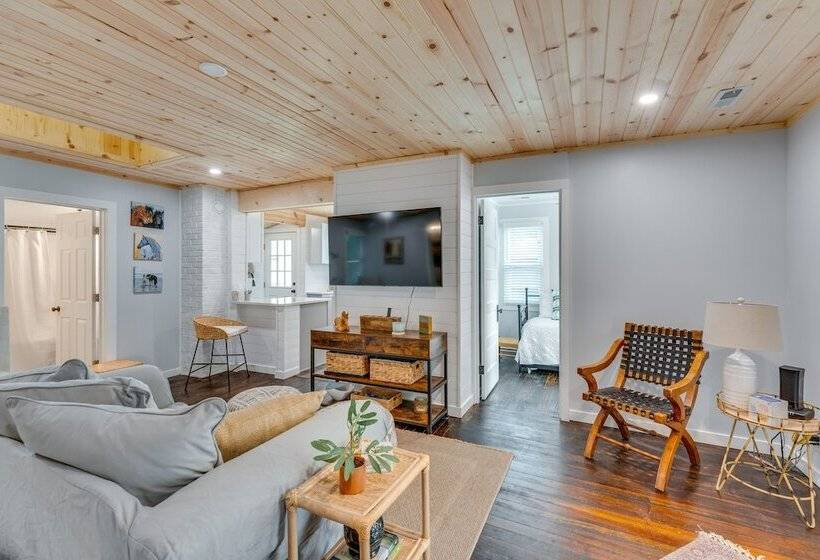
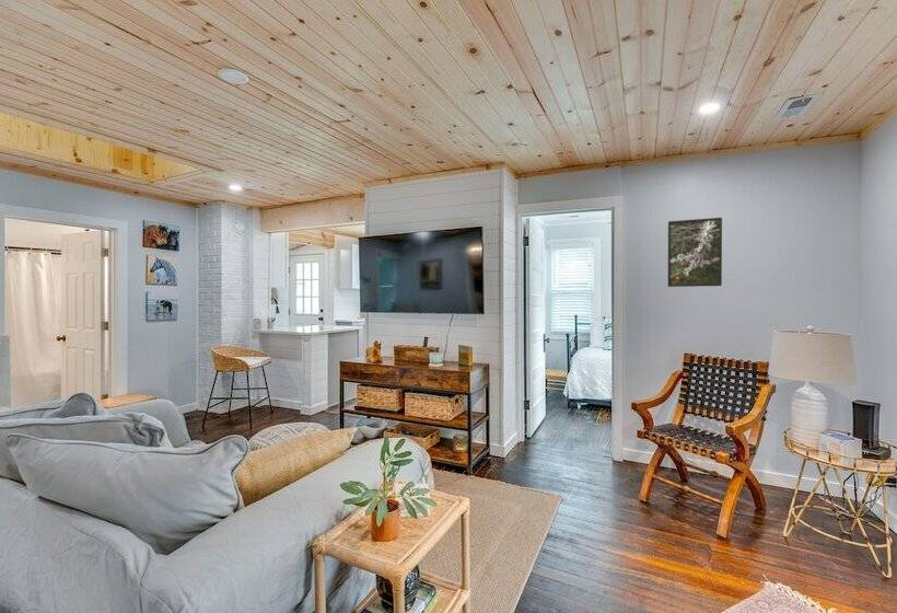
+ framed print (694, 253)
